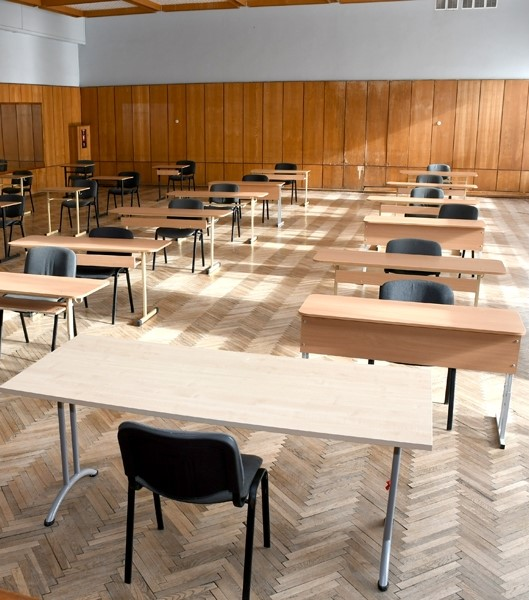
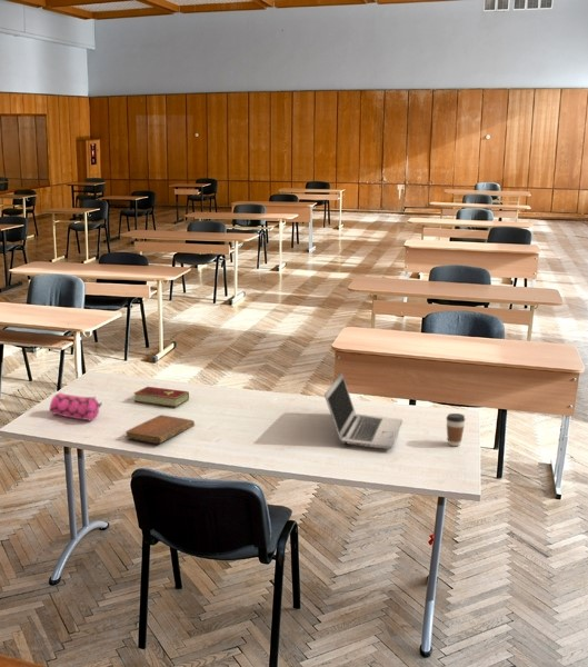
+ pencil case (74, 405)
+ notebook (160, 428)
+ coffee cup (455, 429)
+ hardcover book (161, 396)
+ laptop (365, 415)
